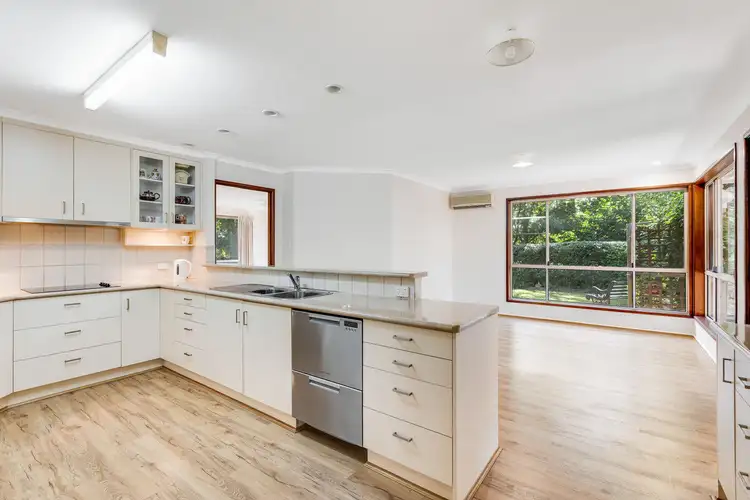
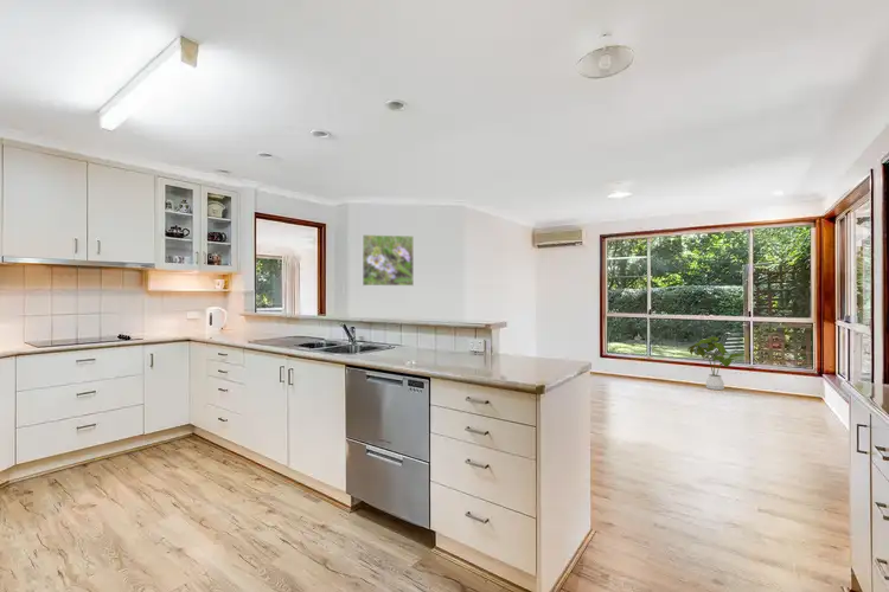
+ house plant (714, 363)
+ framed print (388, 260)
